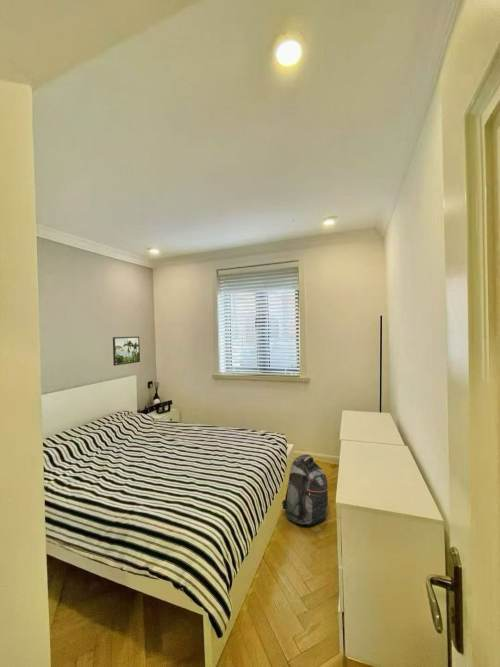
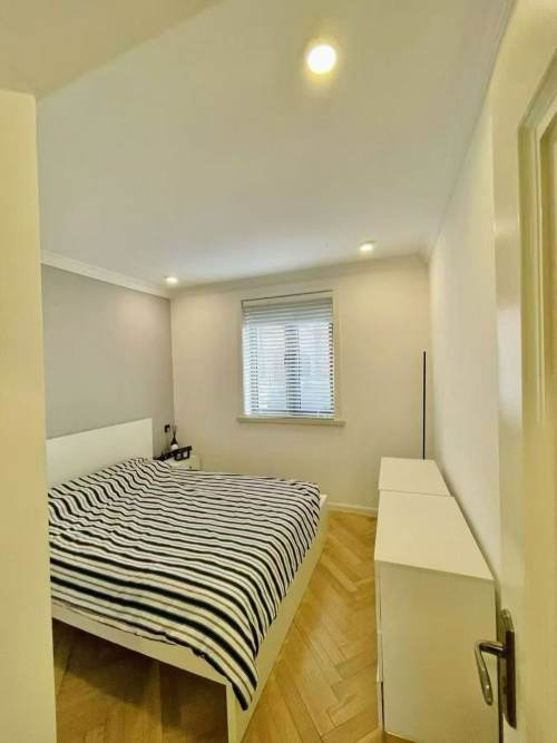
- backpack (305, 484)
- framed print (127, 350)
